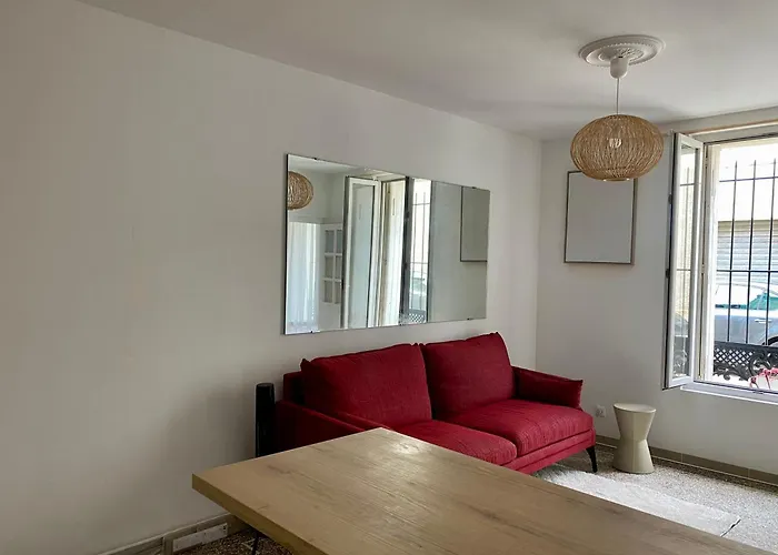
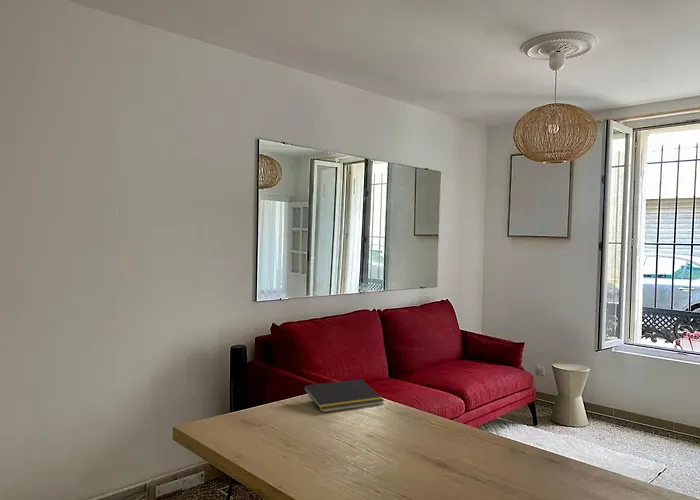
+ notepad (343, 394)
